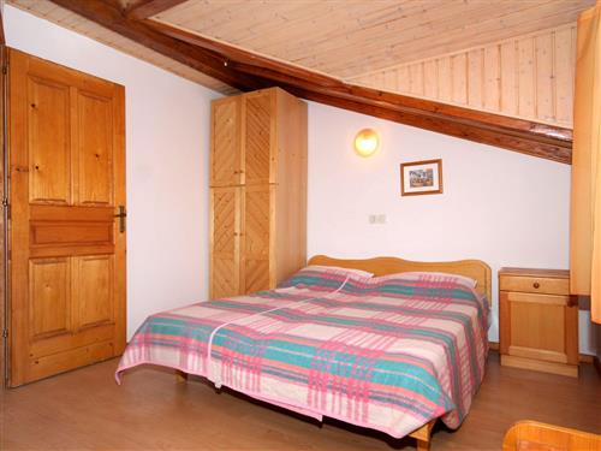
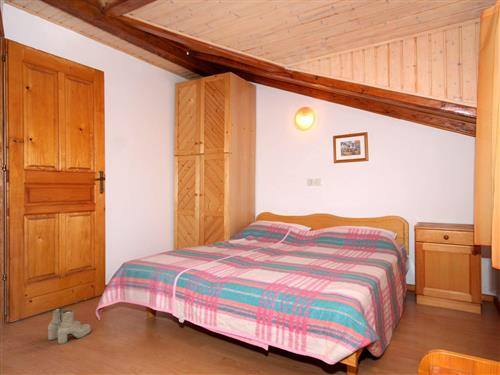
+ boots (69, 321)
